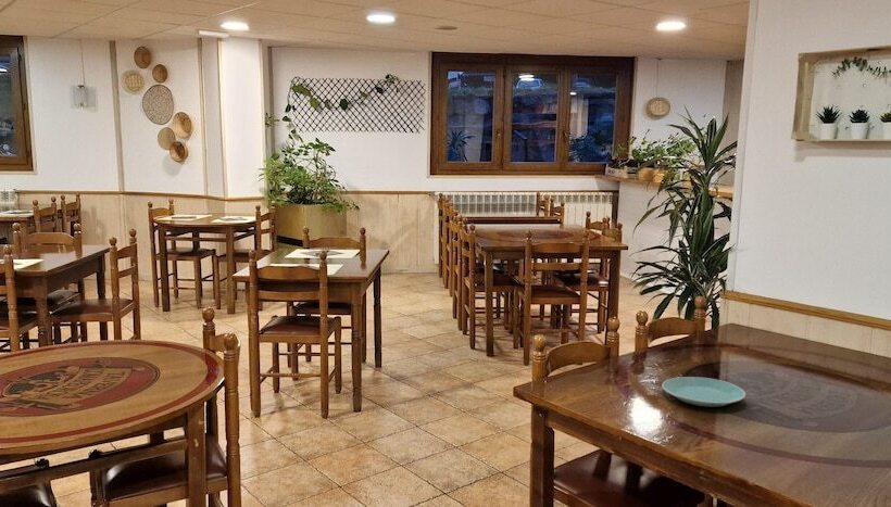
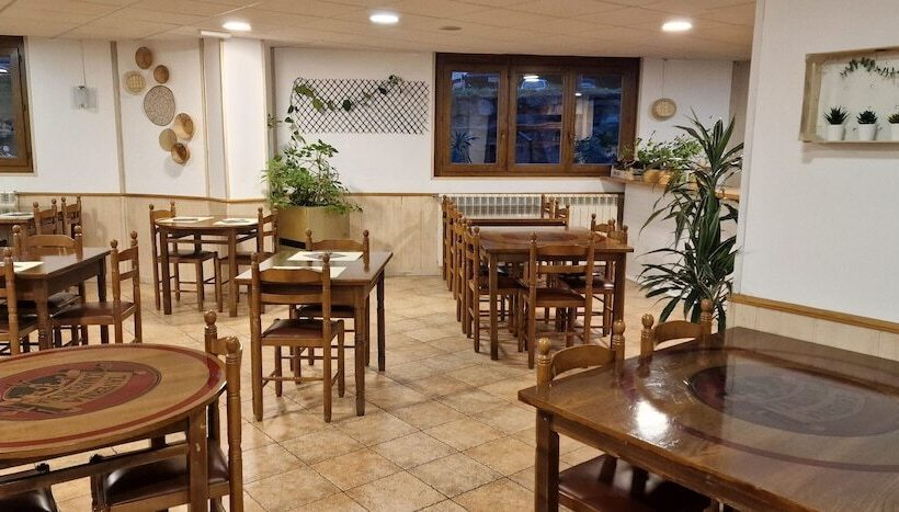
- plate (702, 393)
